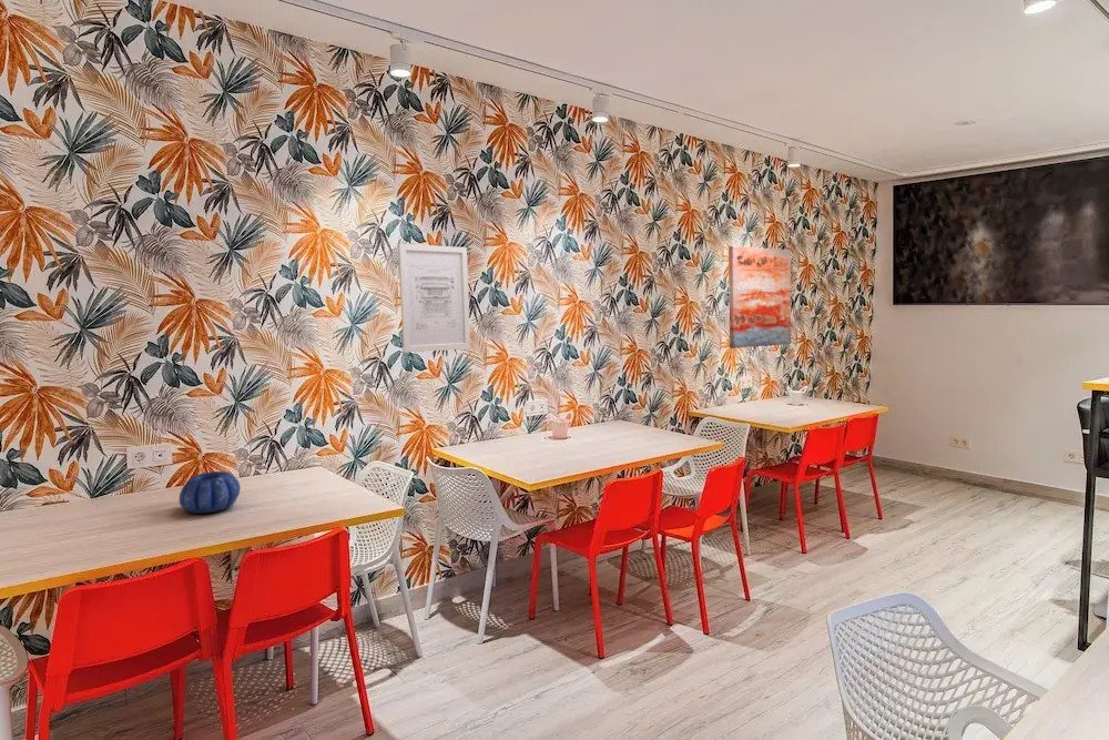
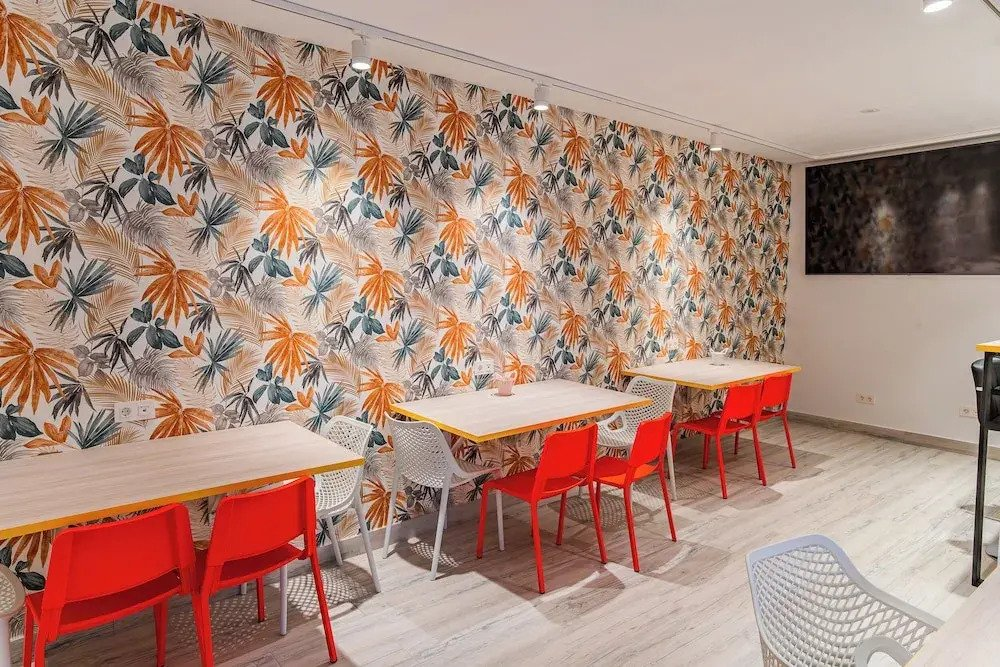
- decorative bowl (210, 491)
- wall art (761, 297)
- wall art (435, 298)
